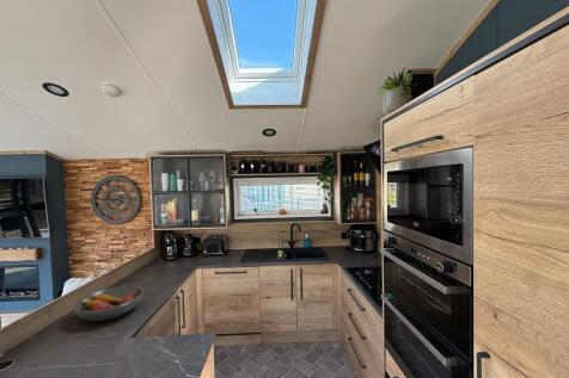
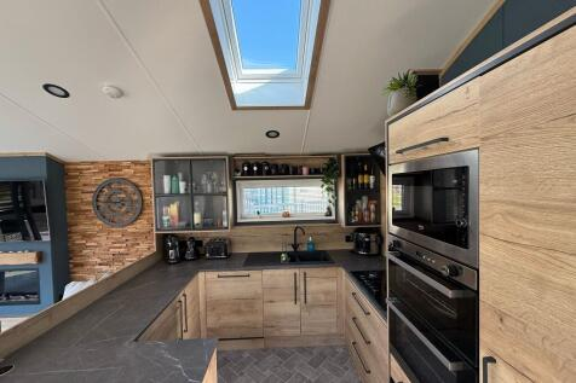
- fruit bowl (111, 303)
